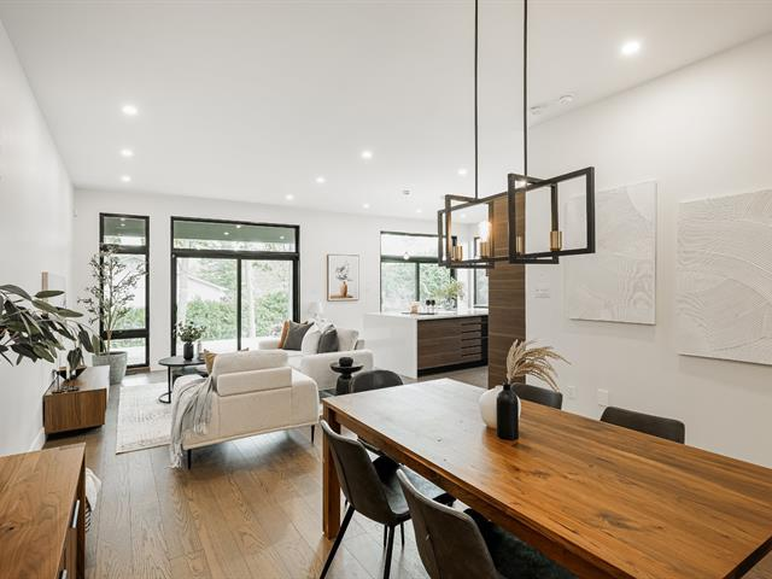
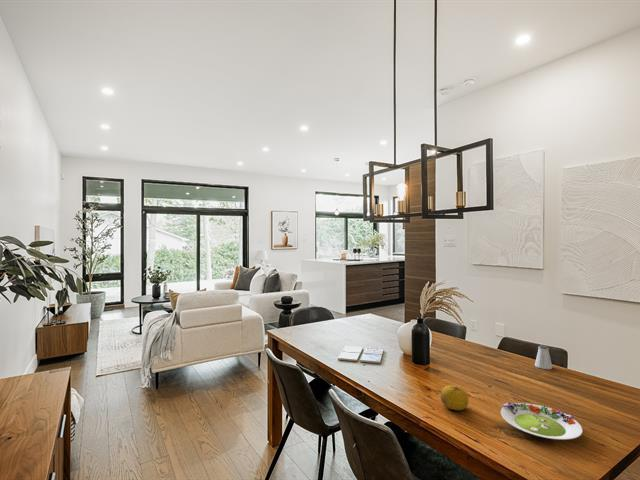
+ salad plate (539, 421)
+ saltshaker (543, 356)
+ drink coaster (360, 353)
+ fruit (454, 396)
